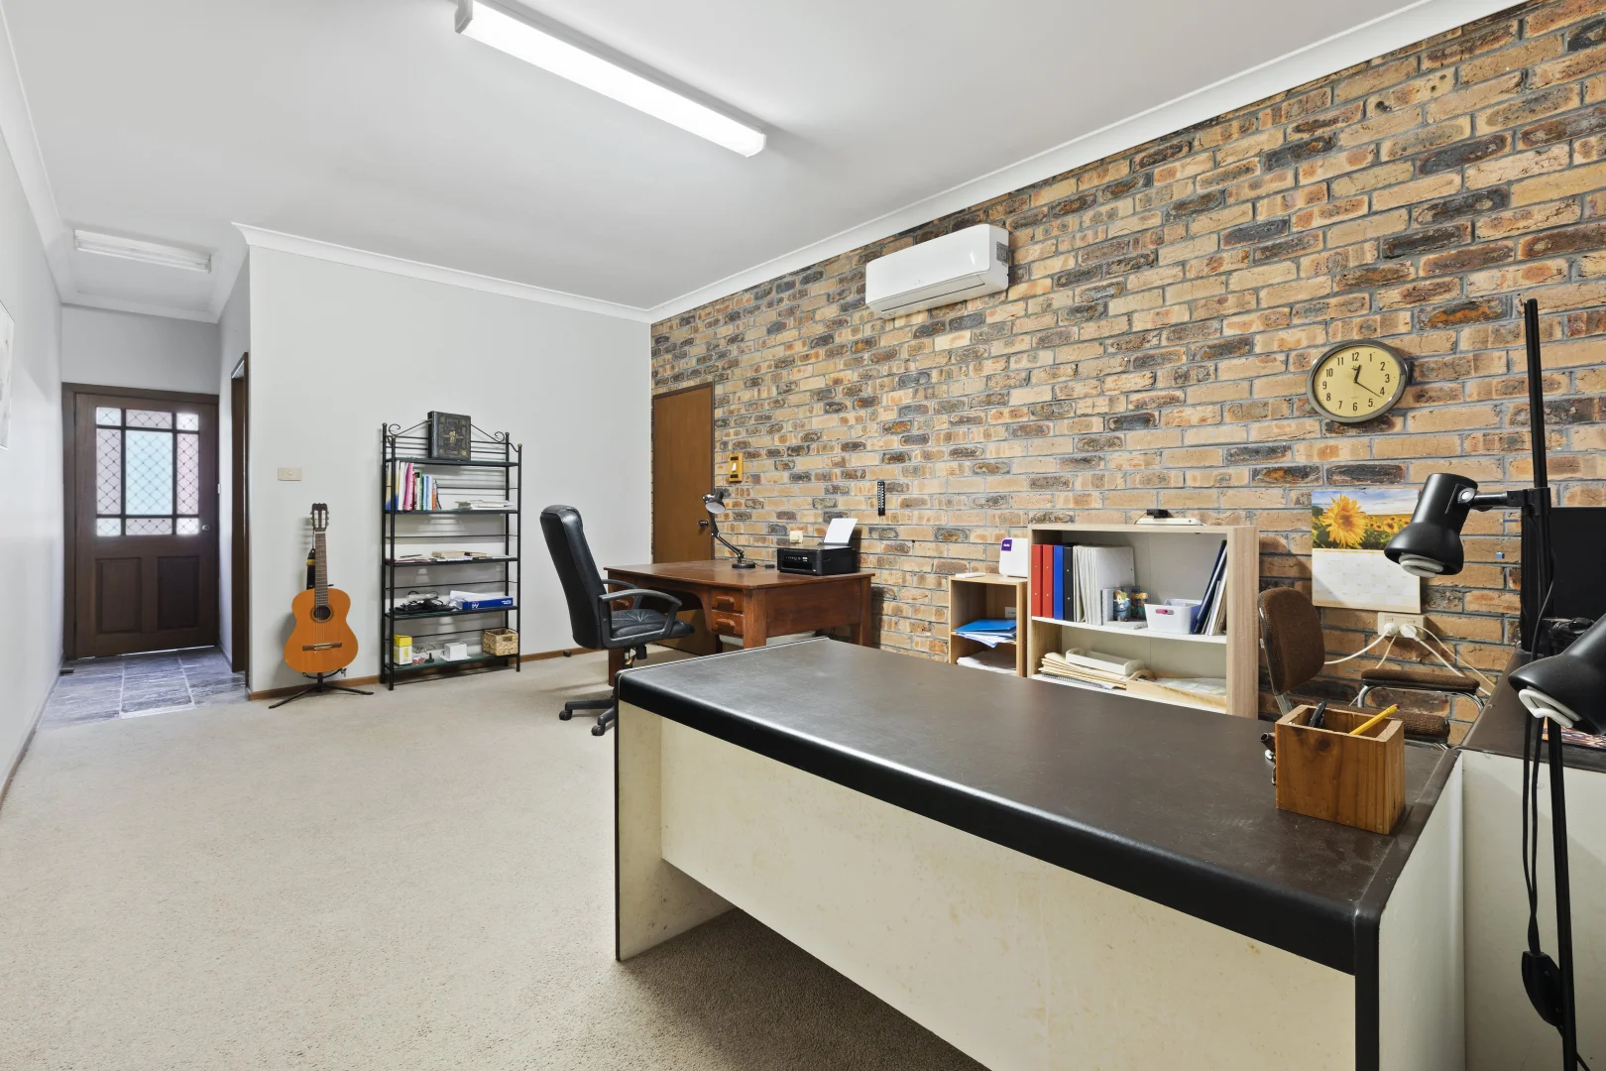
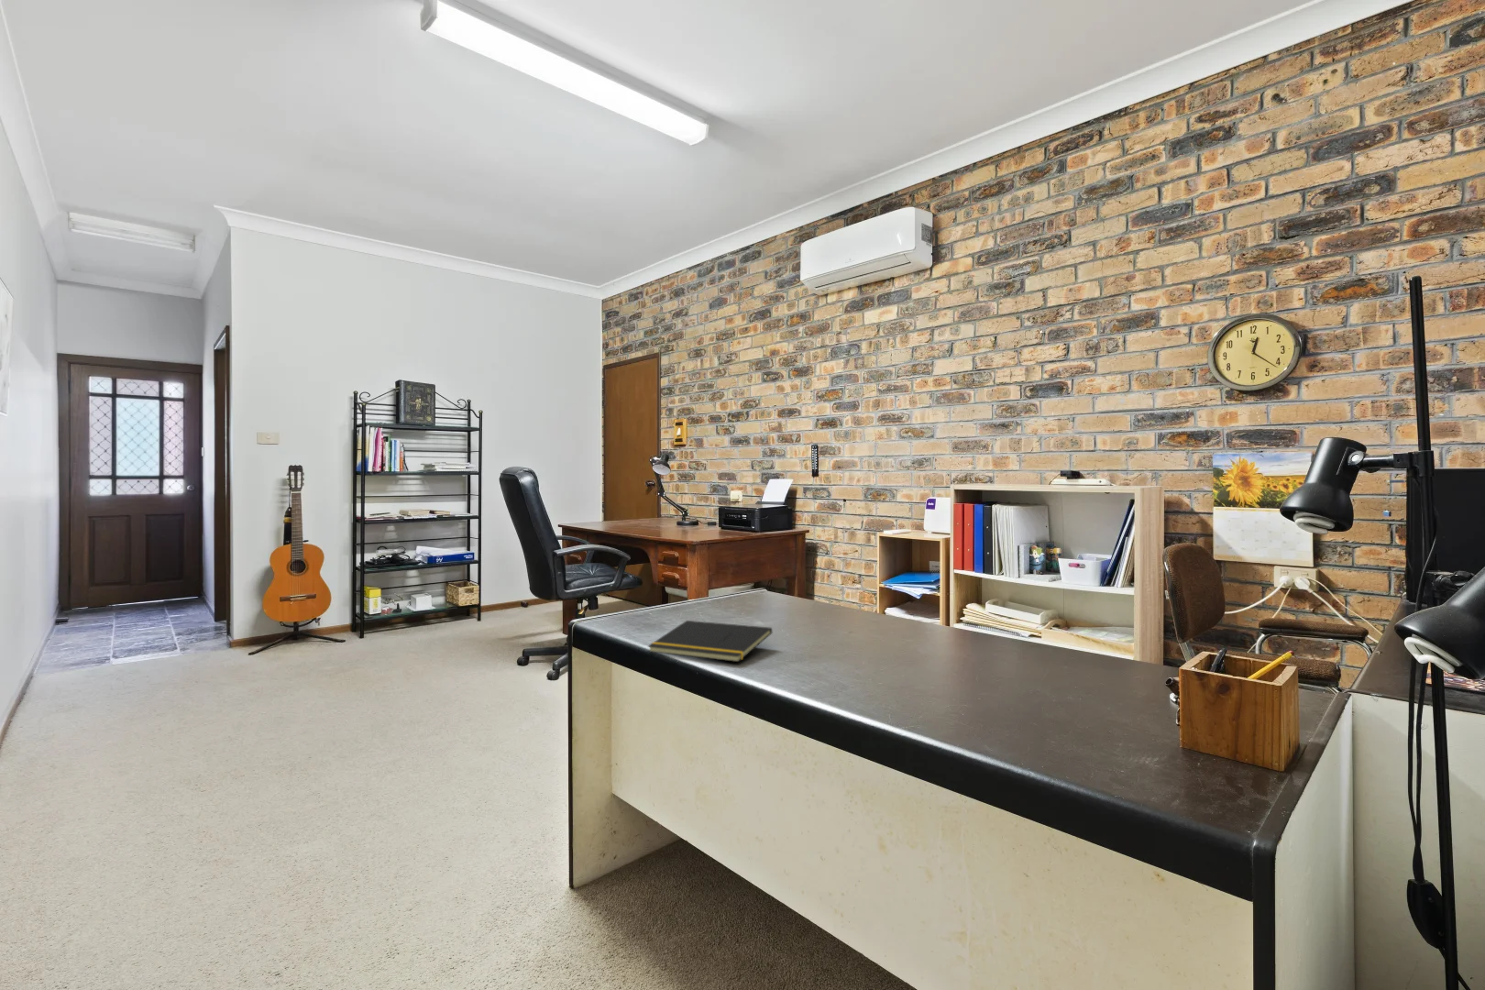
+ notepad (710, 639)
